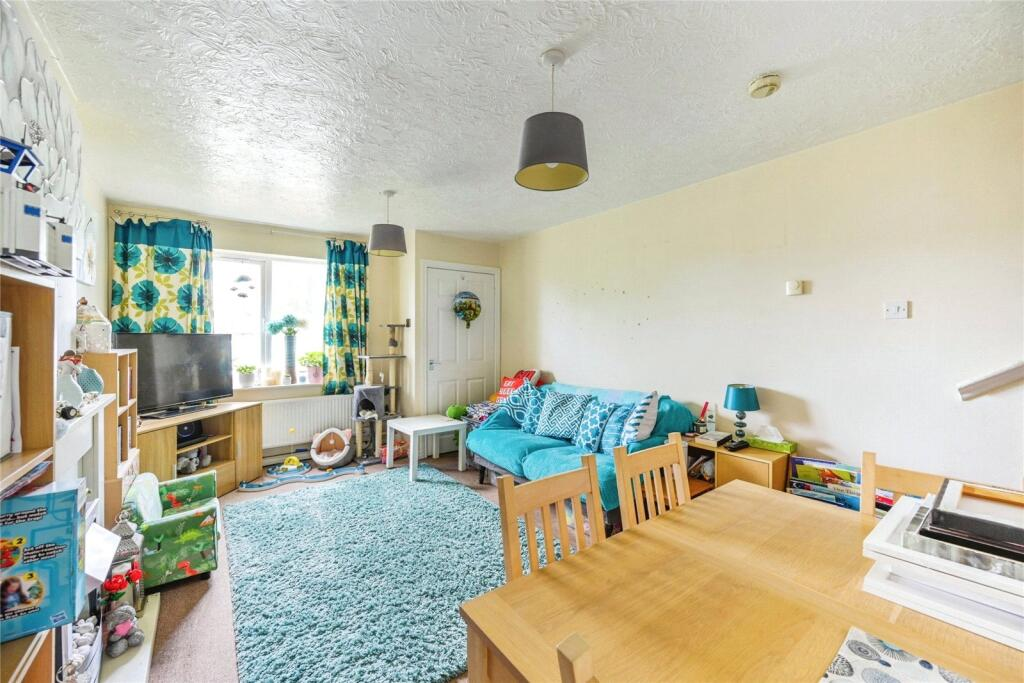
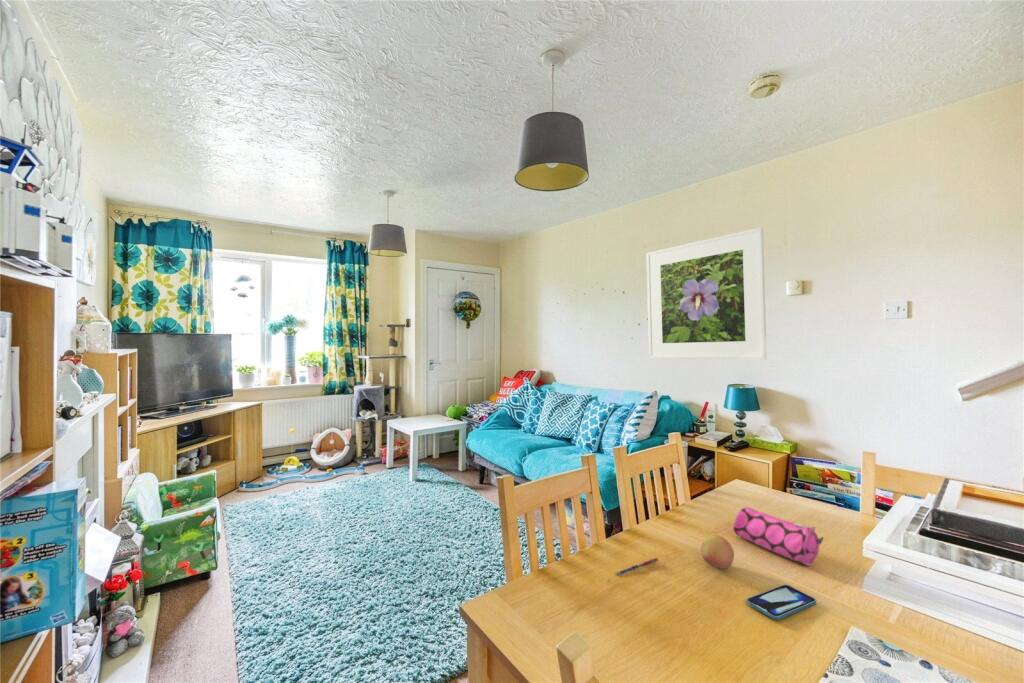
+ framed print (699, 300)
+ pencil case (773, 531)
+ pen (637, 566)
+ fruit (718, 550)
+ smartphone (781, 601)
